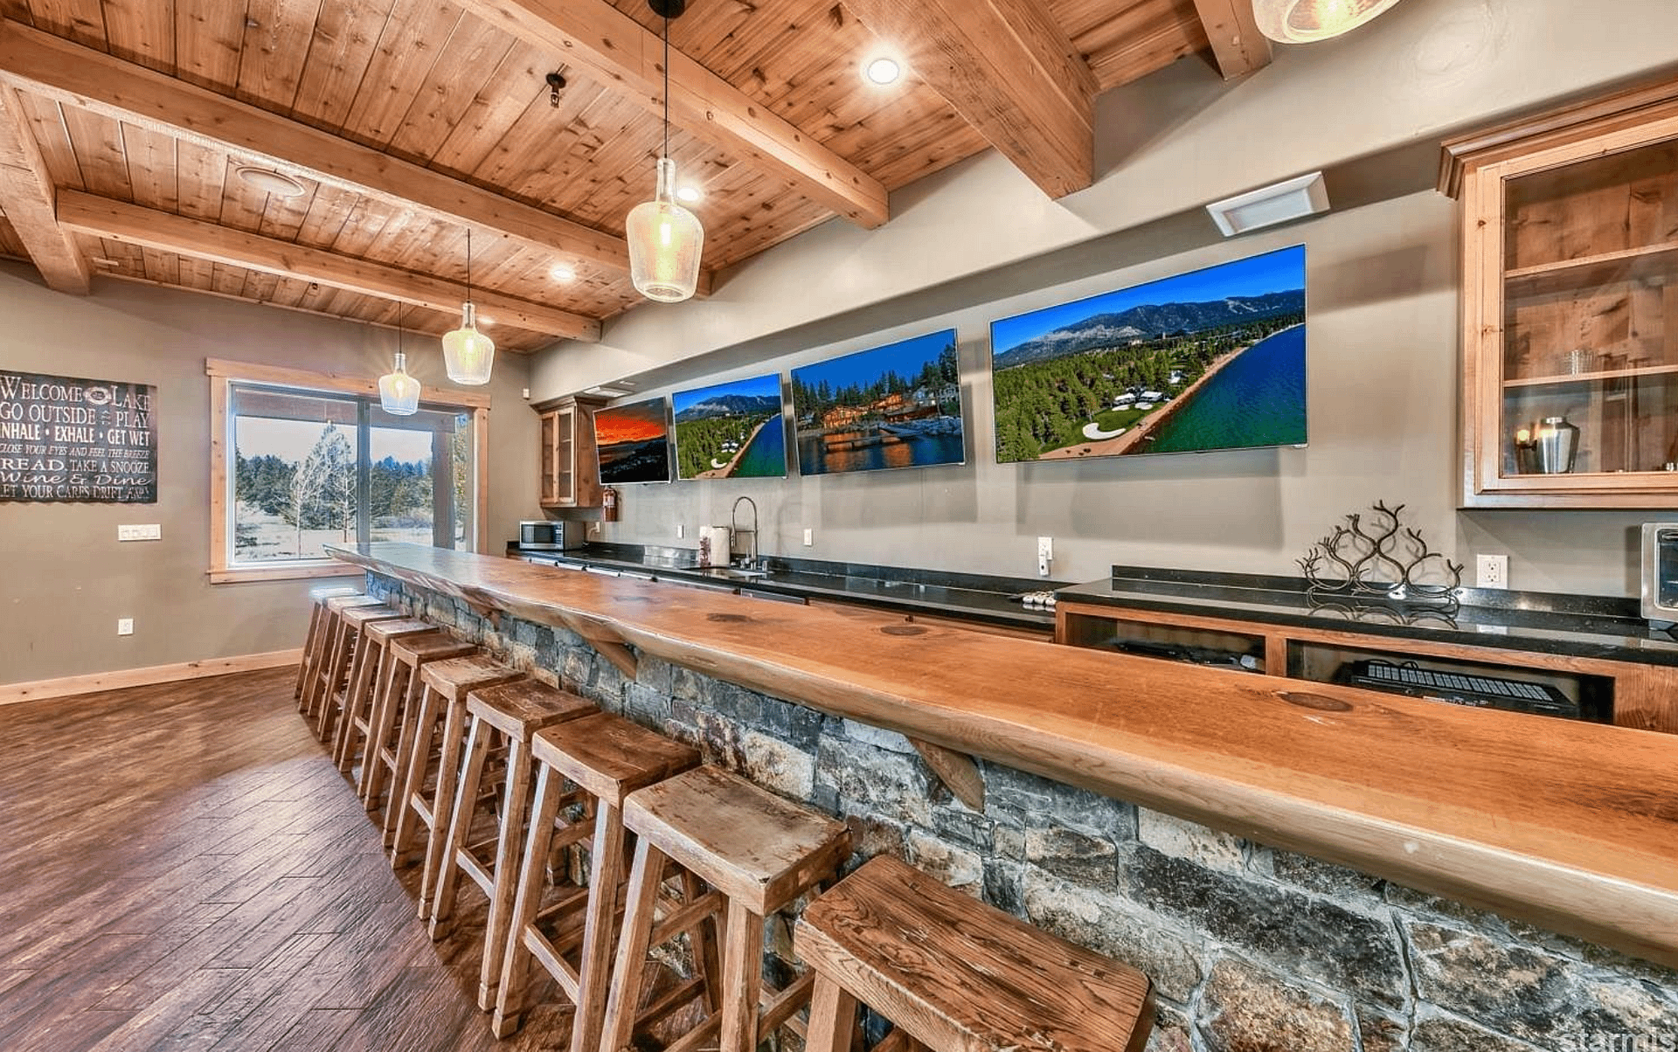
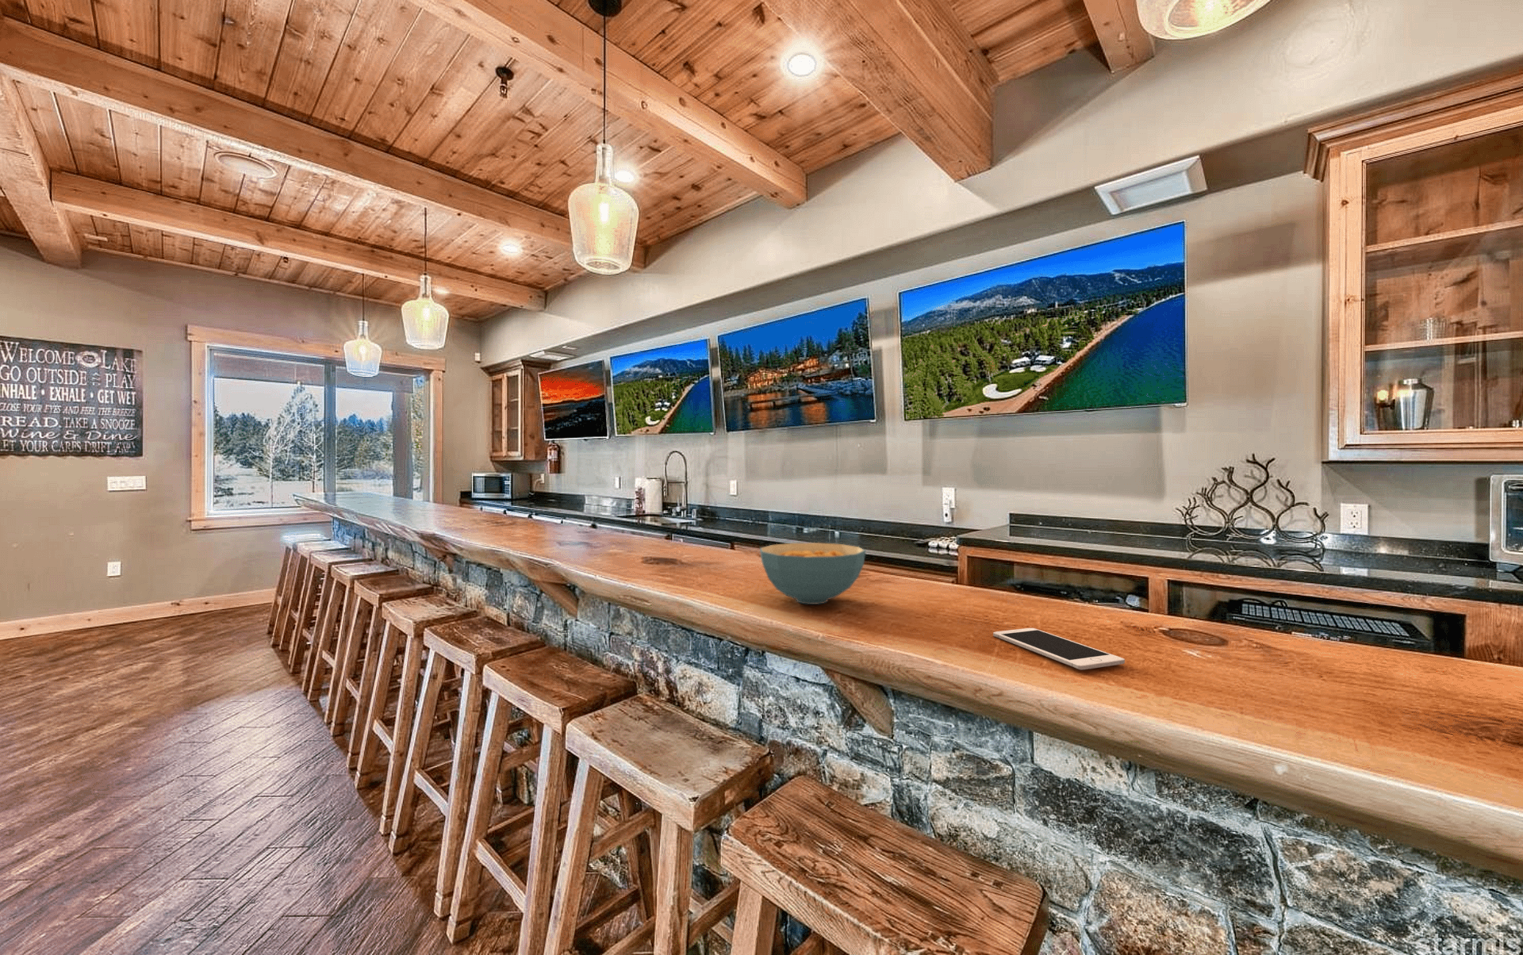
+ cereal bowl (811, 574)
+ cell phone (1053, 647)
